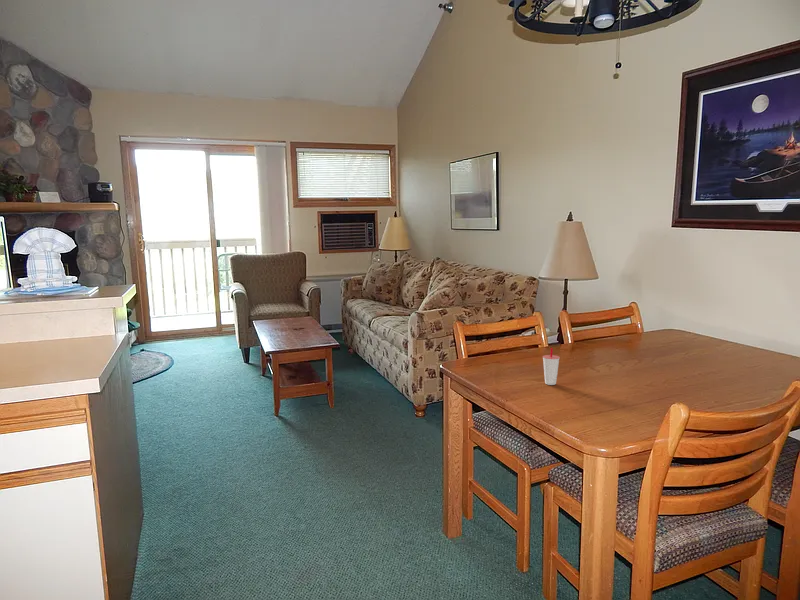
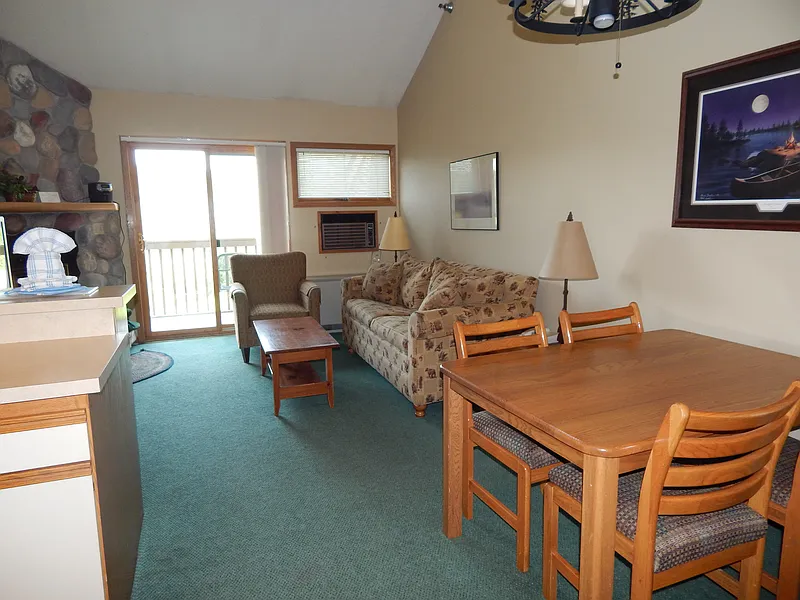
- cup (550, 365)
